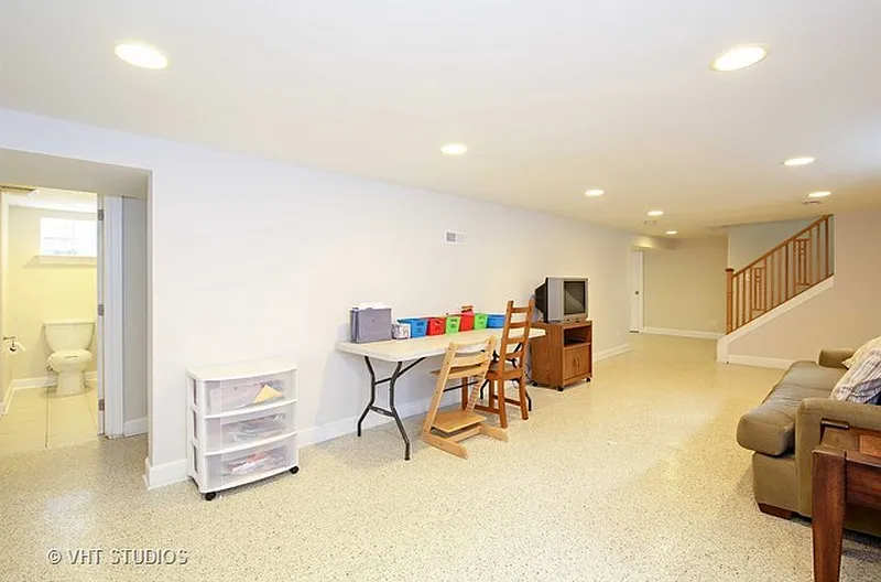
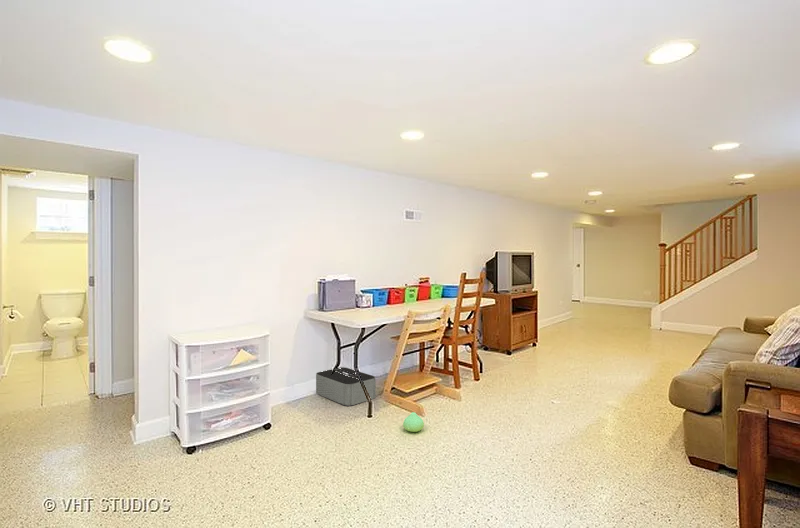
+ storage bin (345, 385)
+ plush toy (413, 421)
